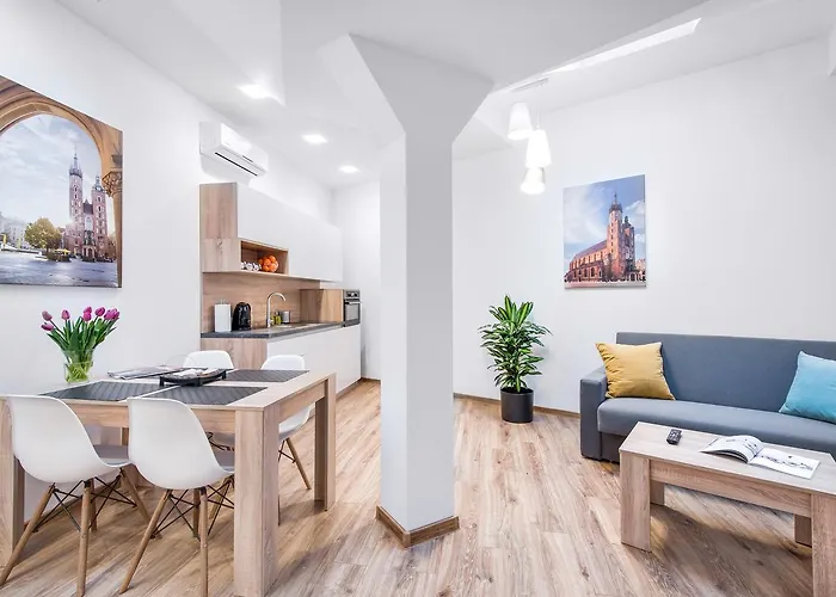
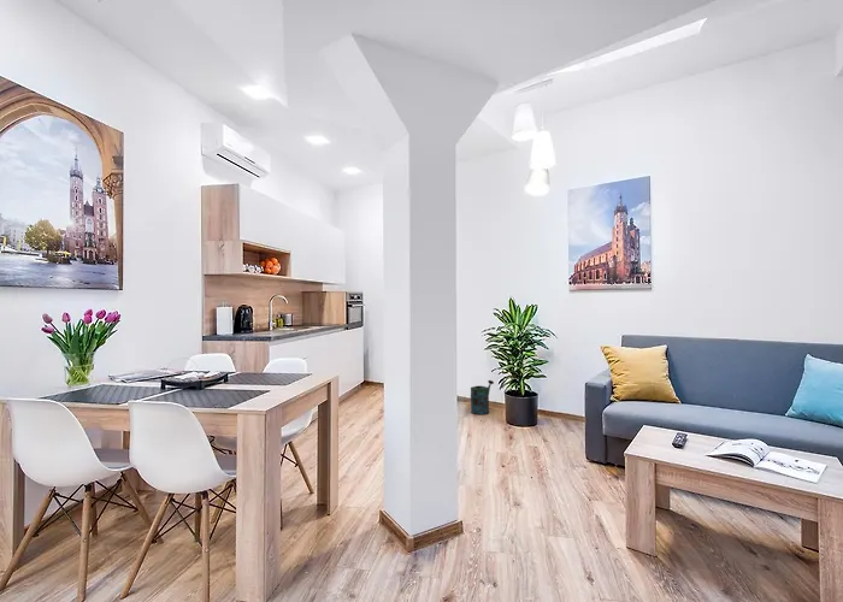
+ watering can (482, 396)
